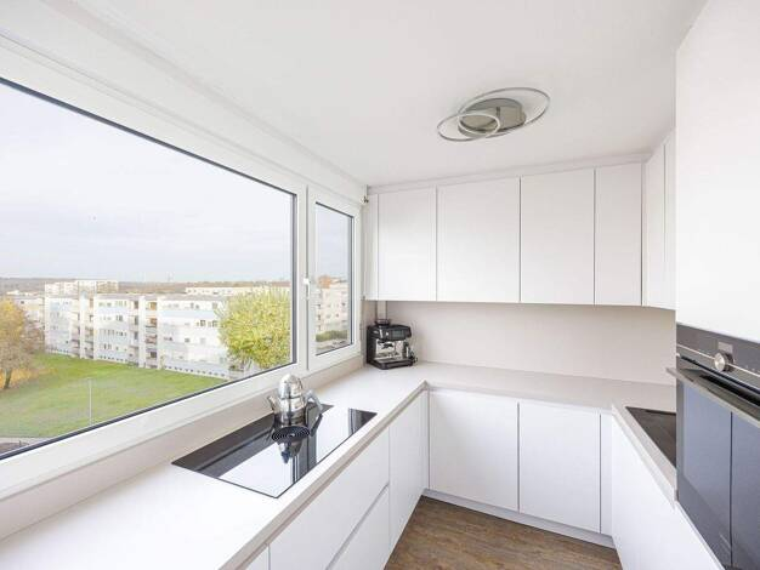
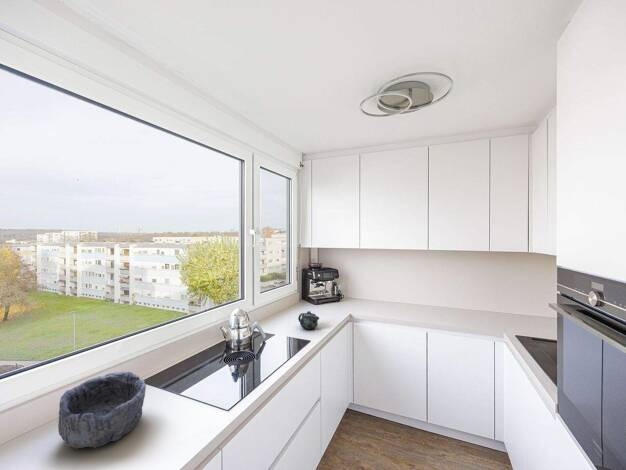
+ chinaware (308, 319)
+ bowl (105, 407)
